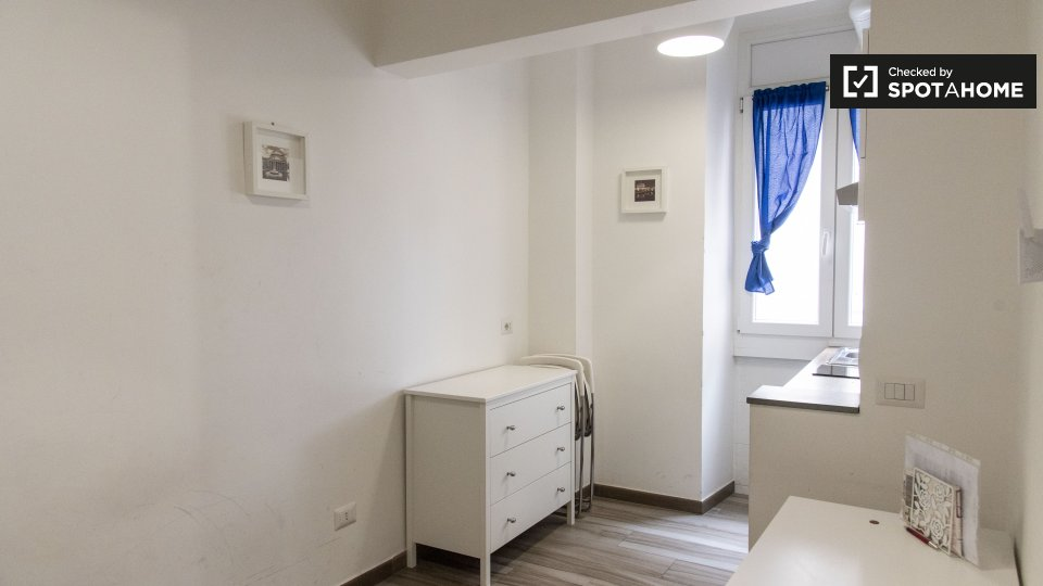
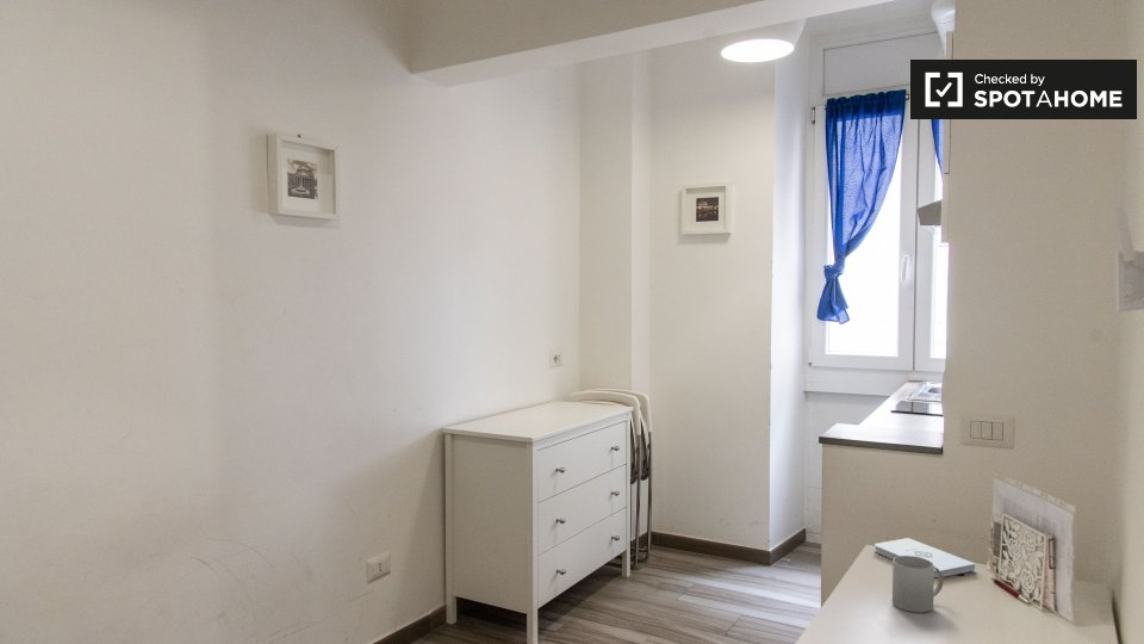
+ mug (919, 582)
+ notepad (921, 556)
